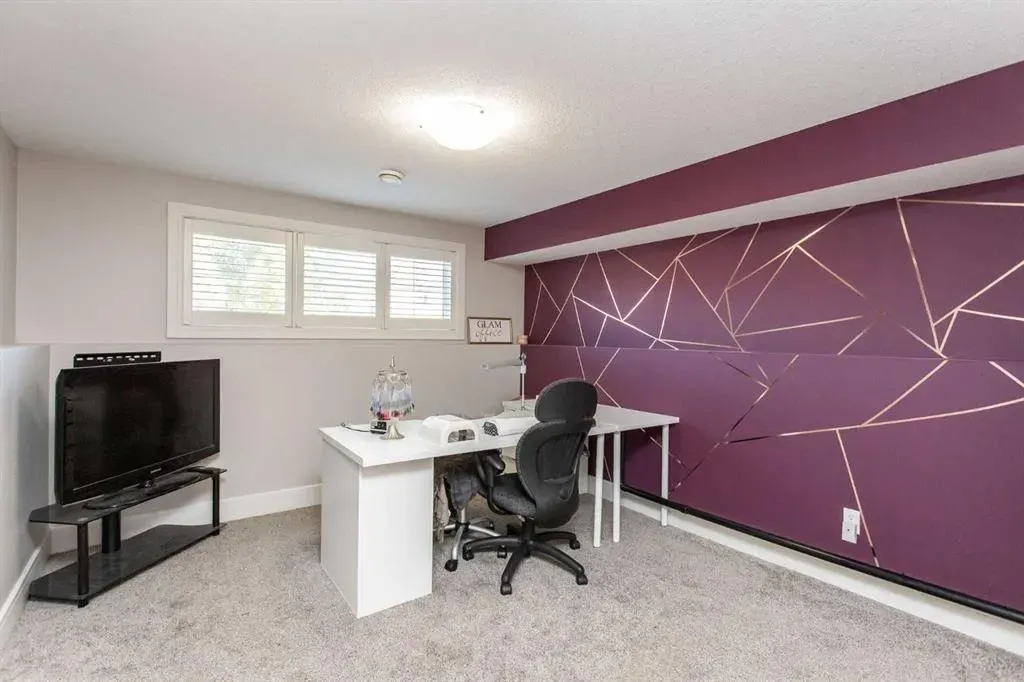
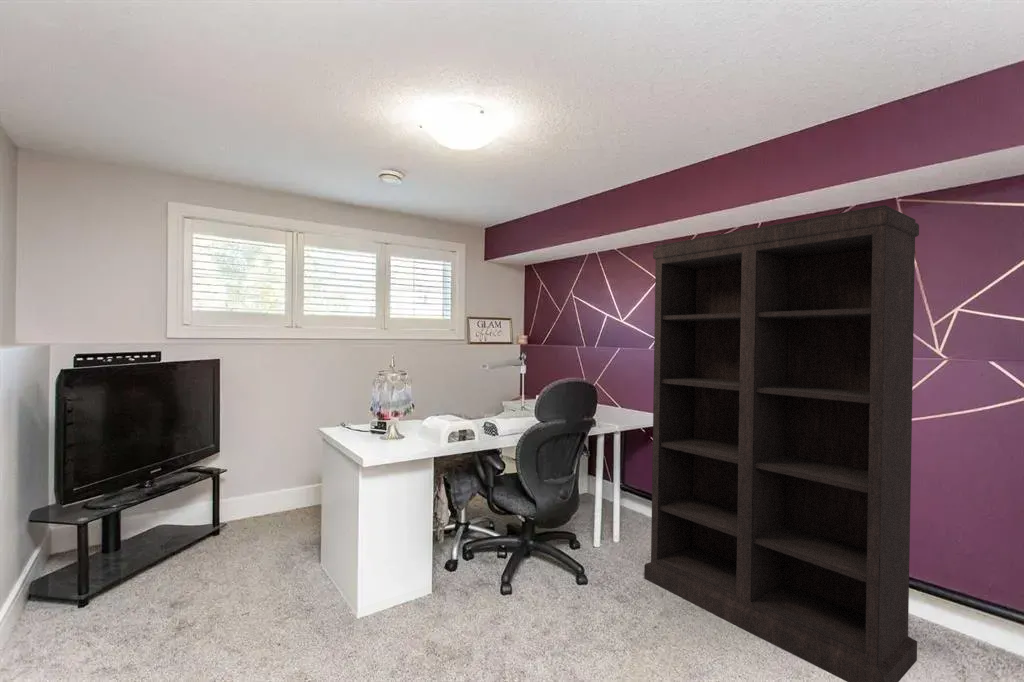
+ bookshelf (764, 424)
